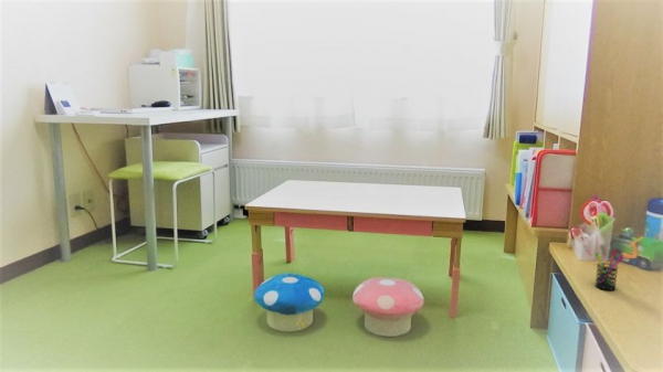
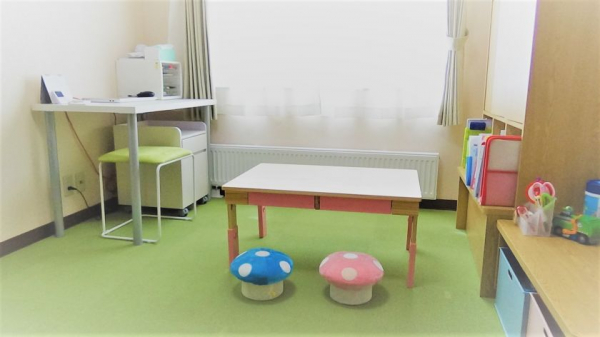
- pen holder (606, 267)
